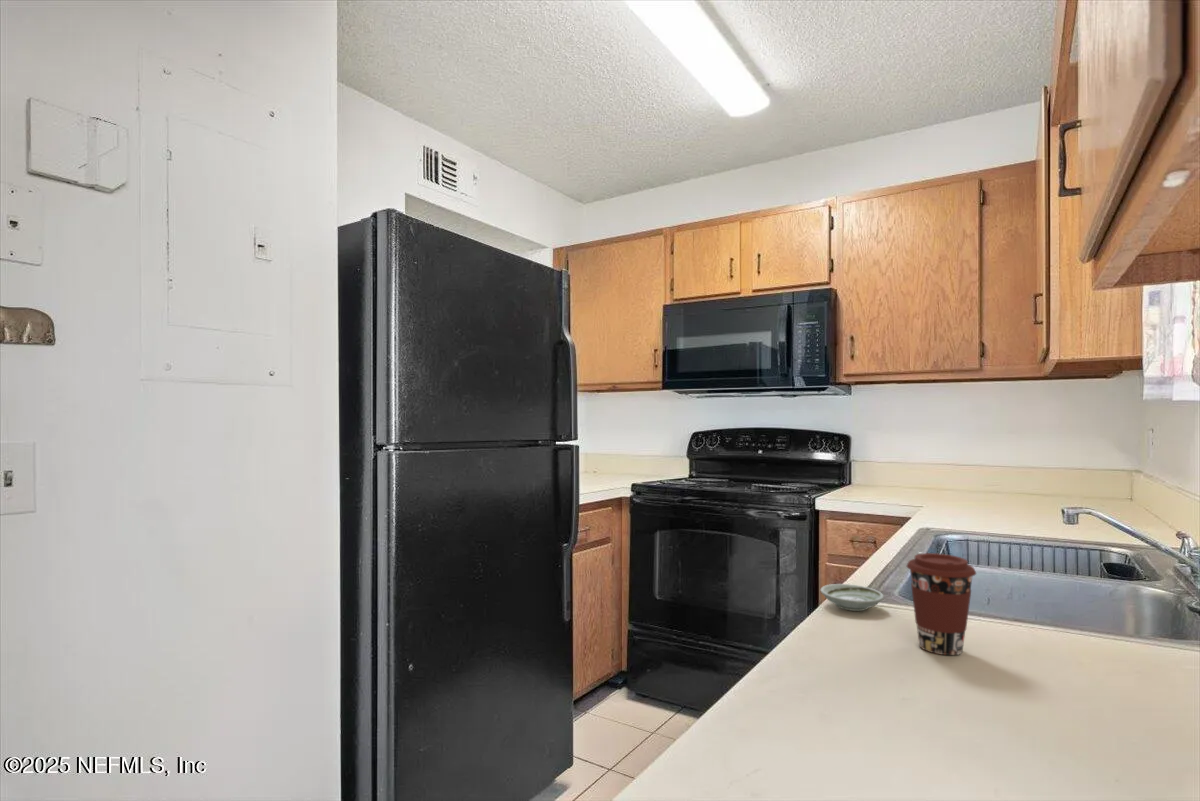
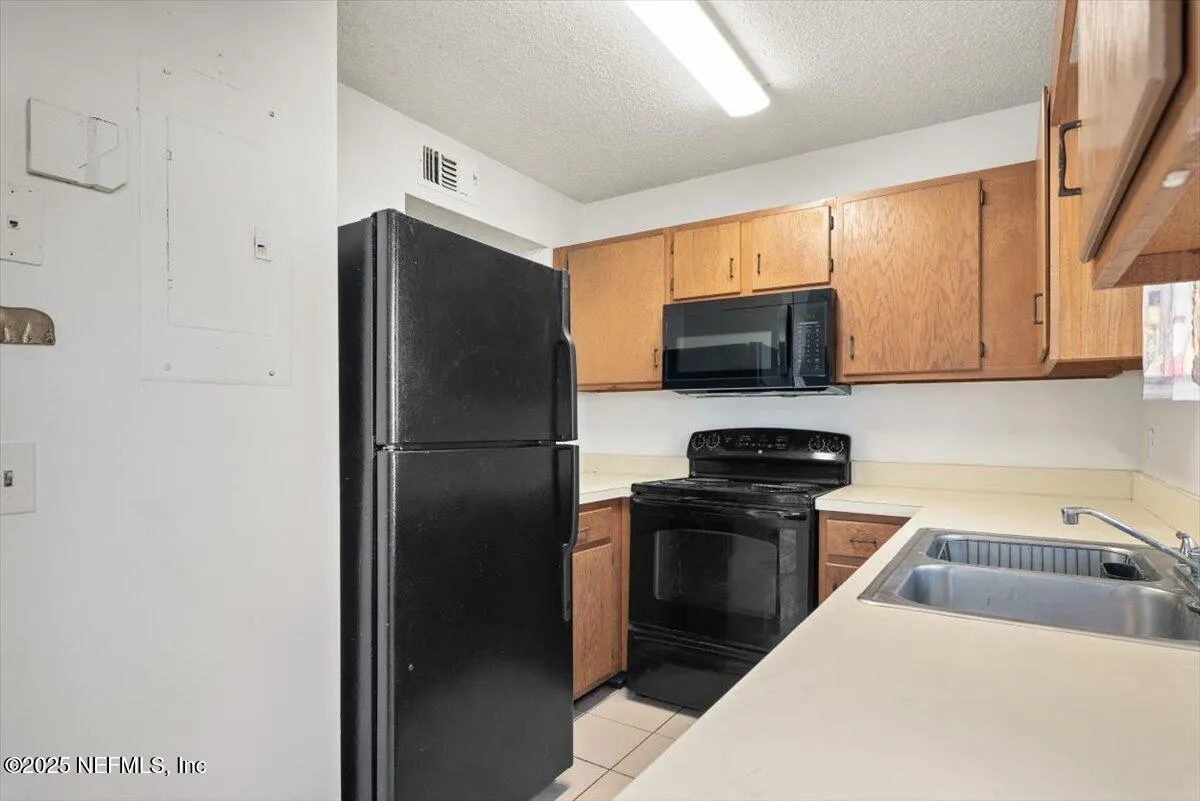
- saucer (851, 598)
- coffee cup (940, 603)
